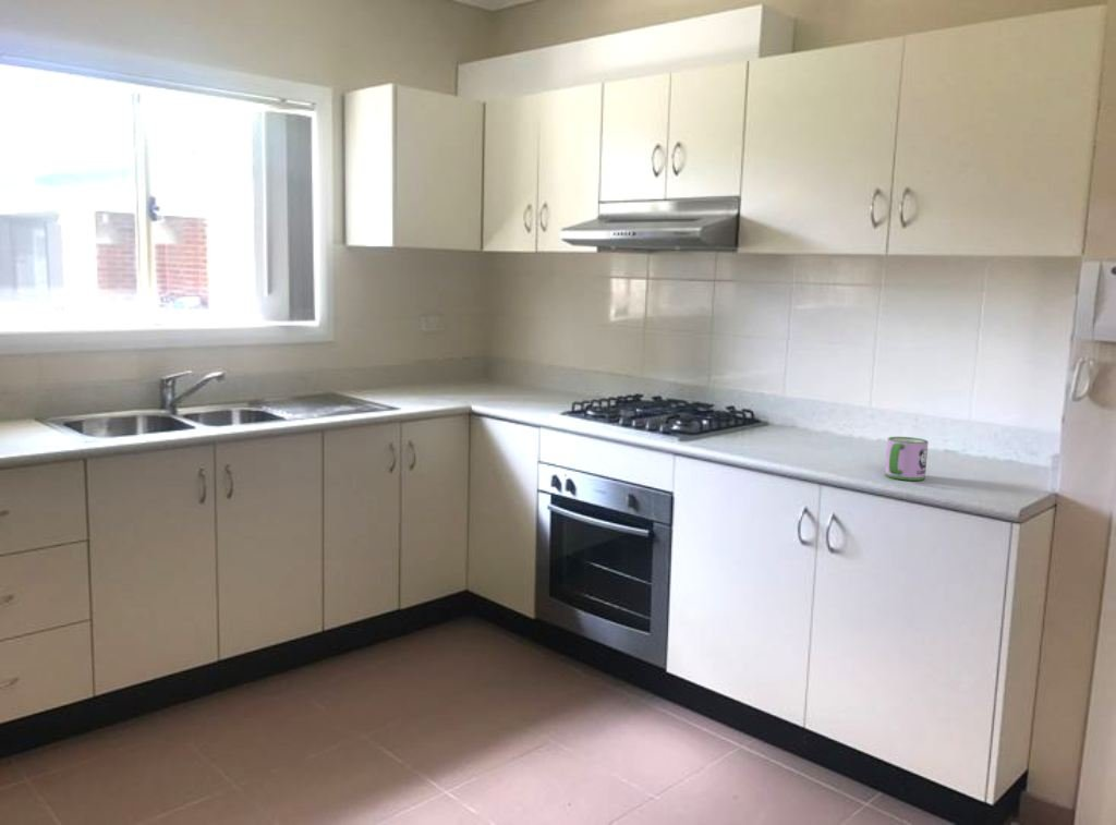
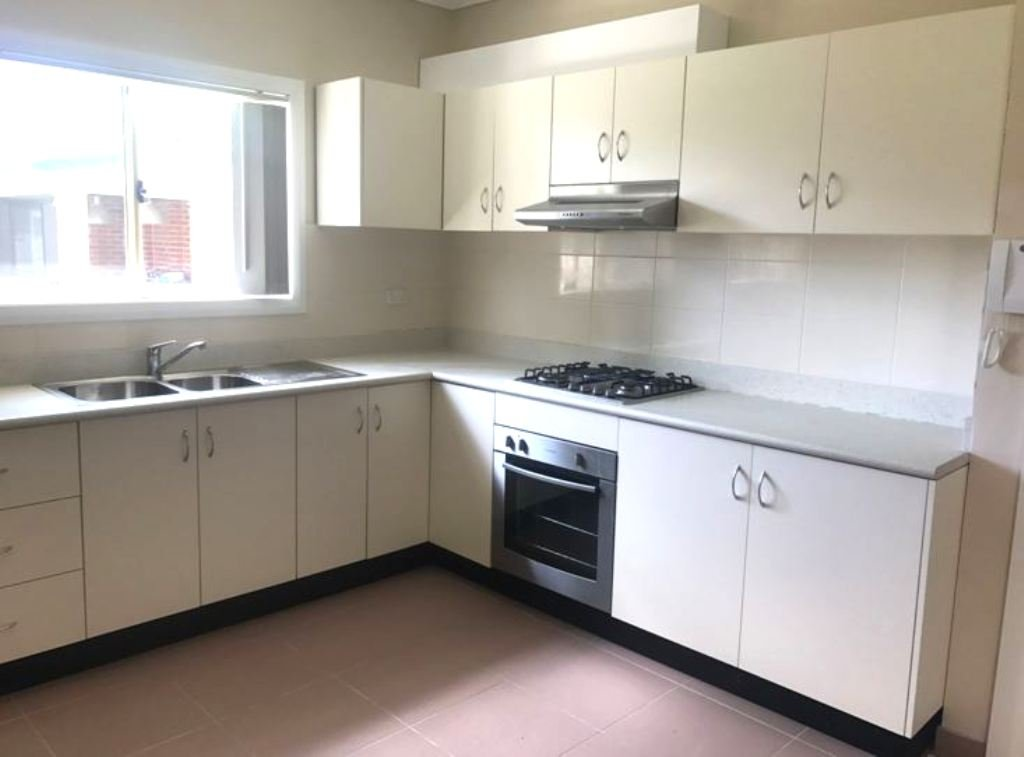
- mug (902, 459)
